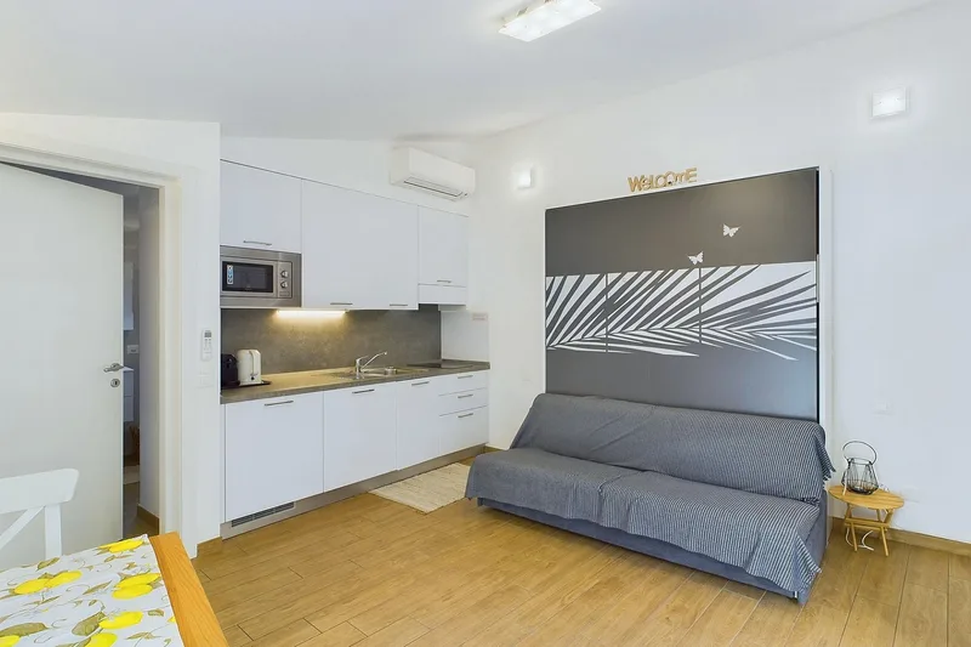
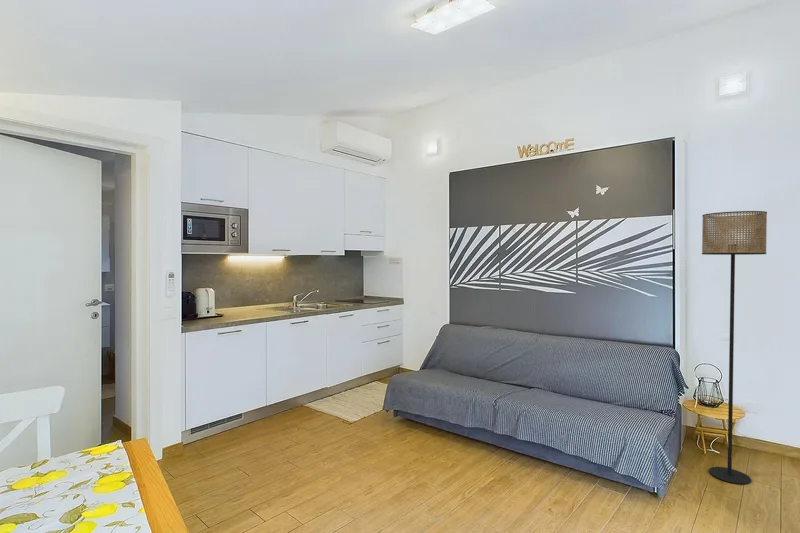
+ floor lamp (731, 345)
